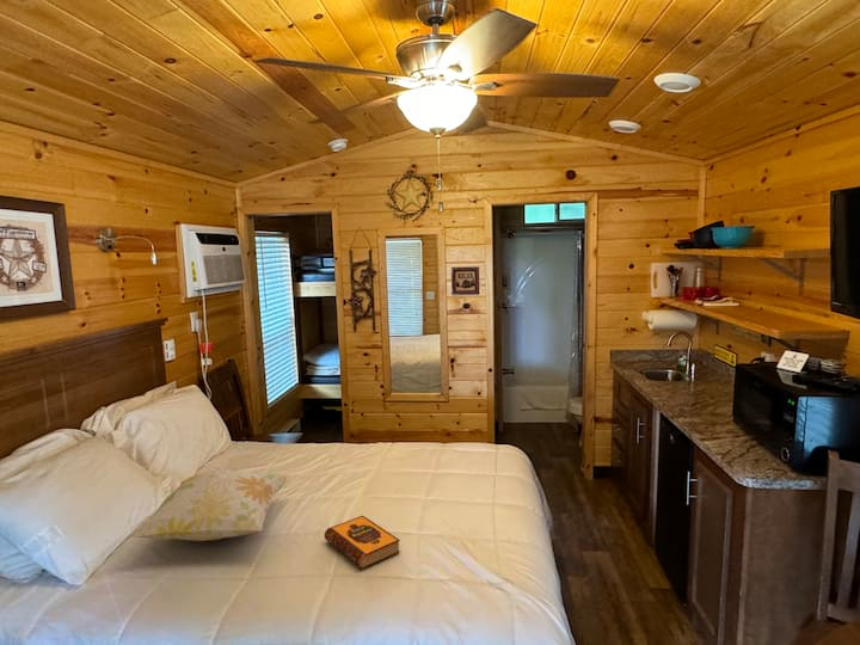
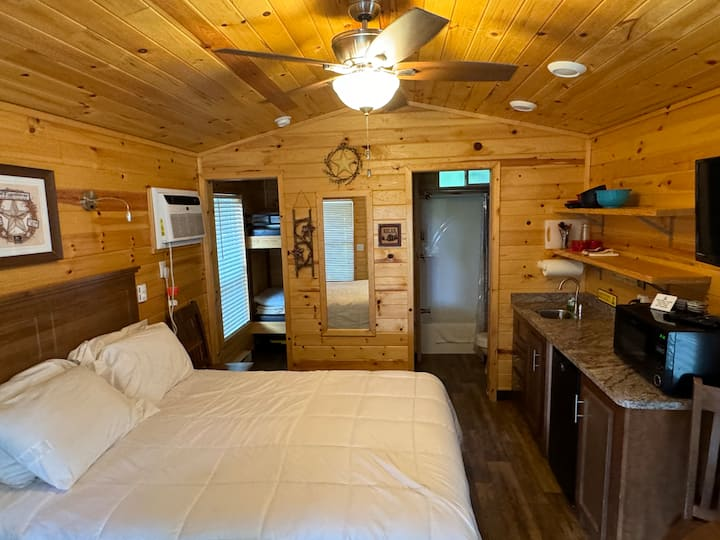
- decorative pillow (217, 503)
- hardback book (361, 540)
